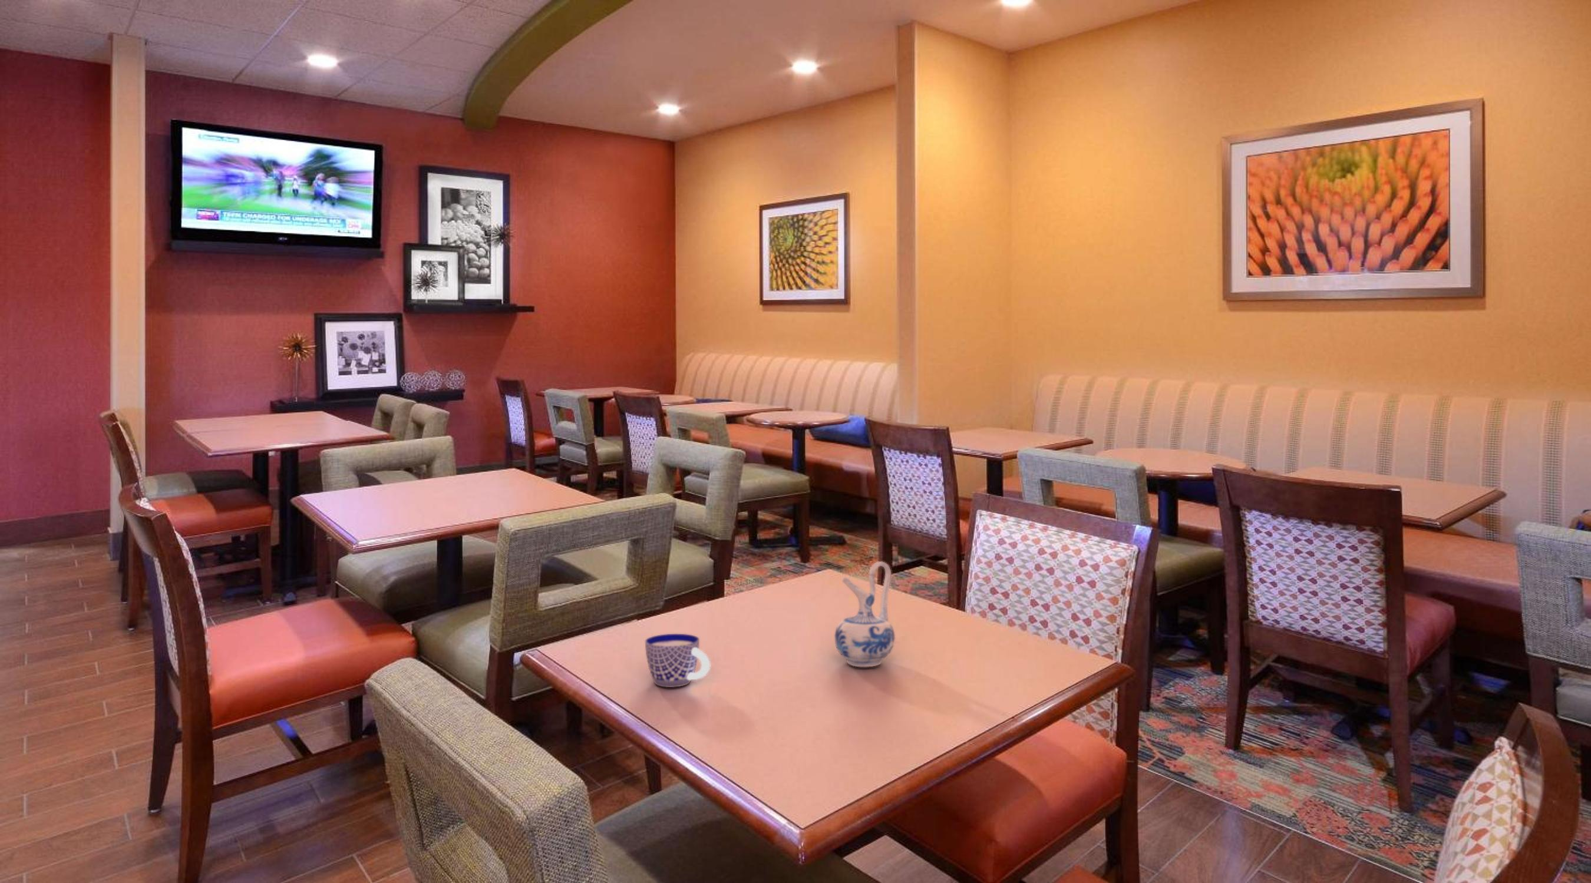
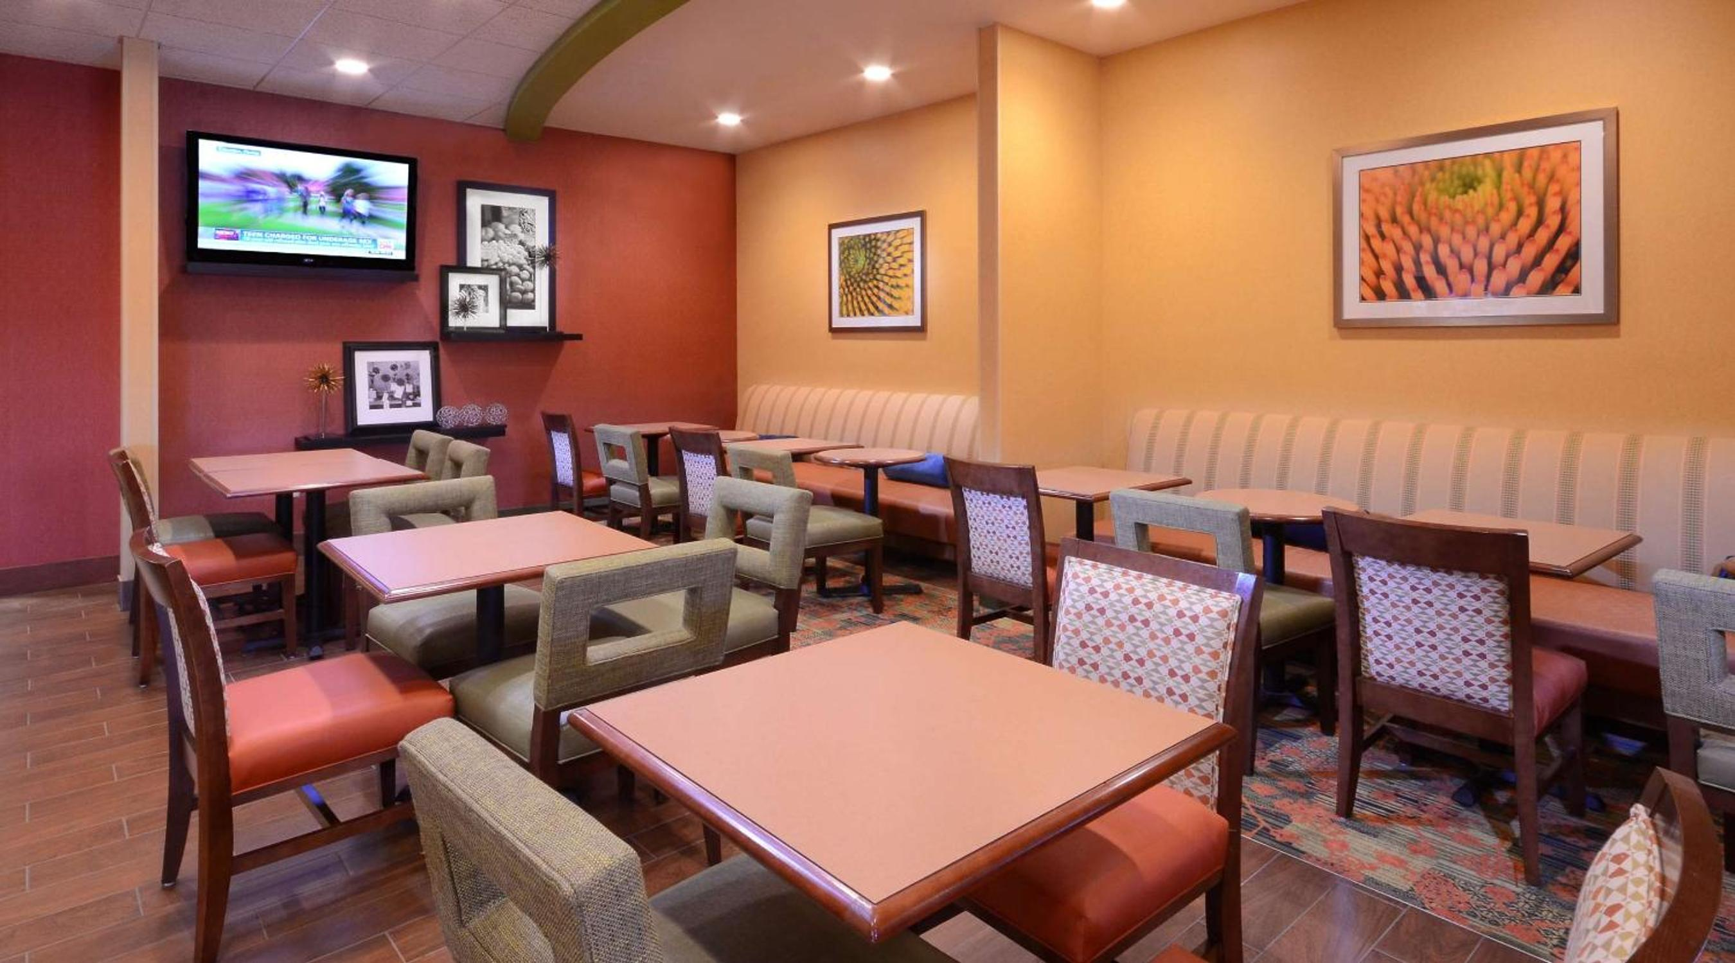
- cup (680, 661)
- ceramic pitcher (865, 612)
